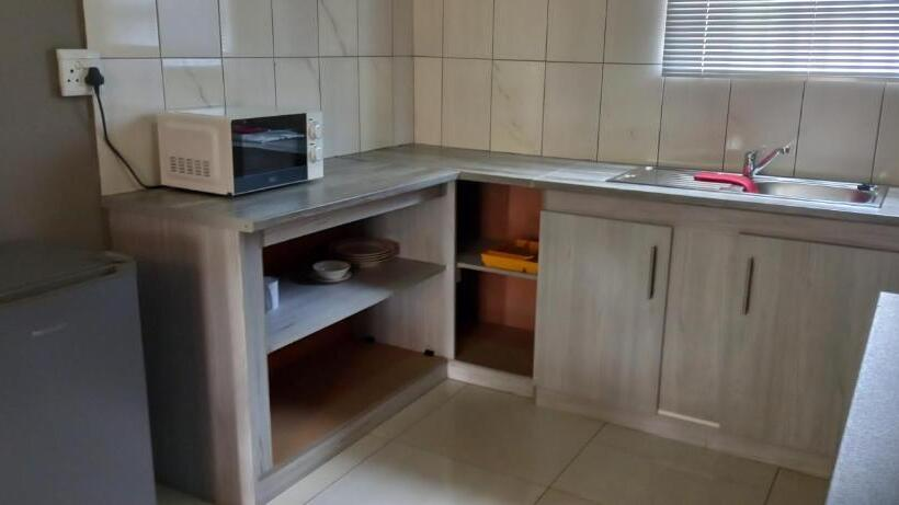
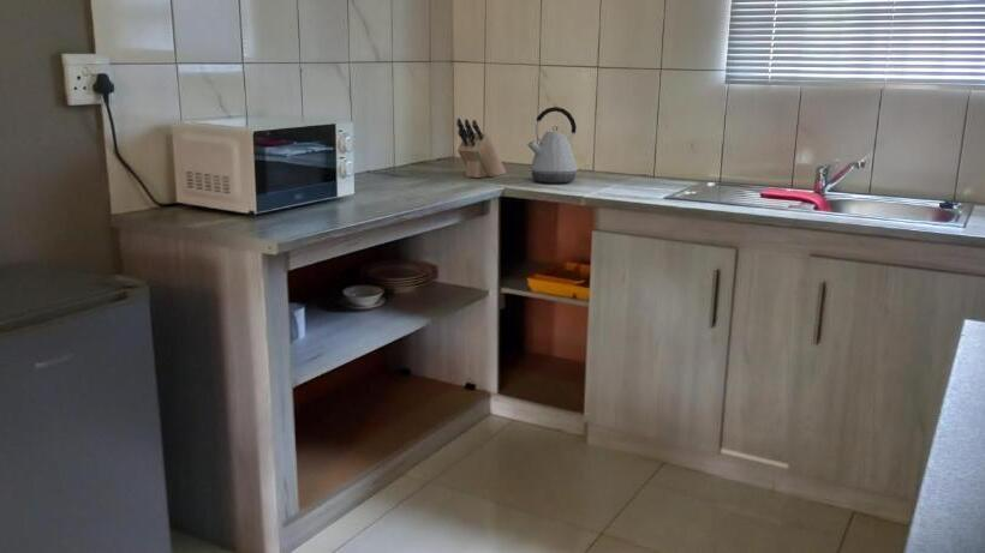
+ kettle (553, 144)
+ knife block (479, 146)
